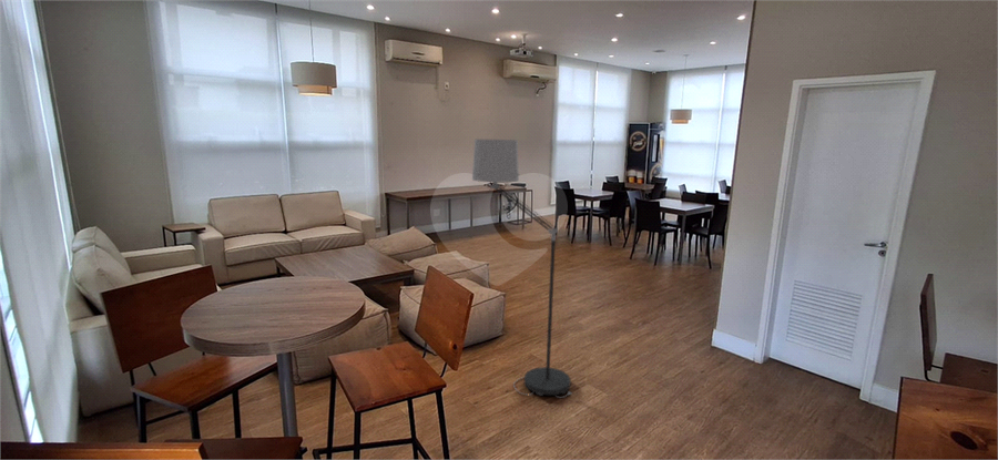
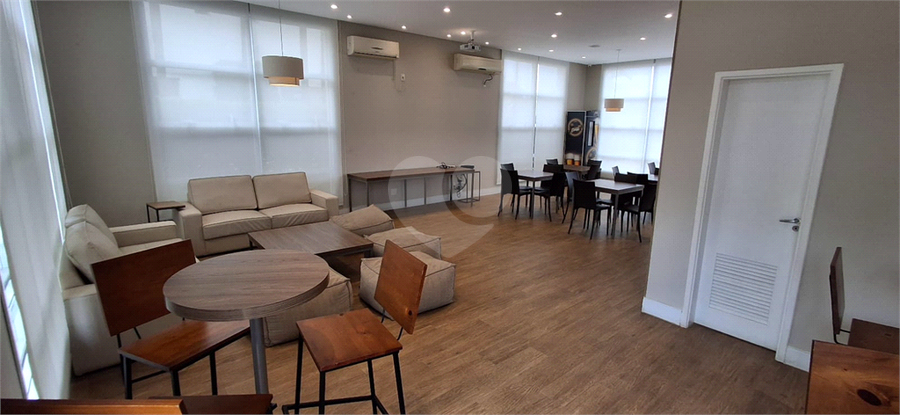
- floor lamp (550, 264)
